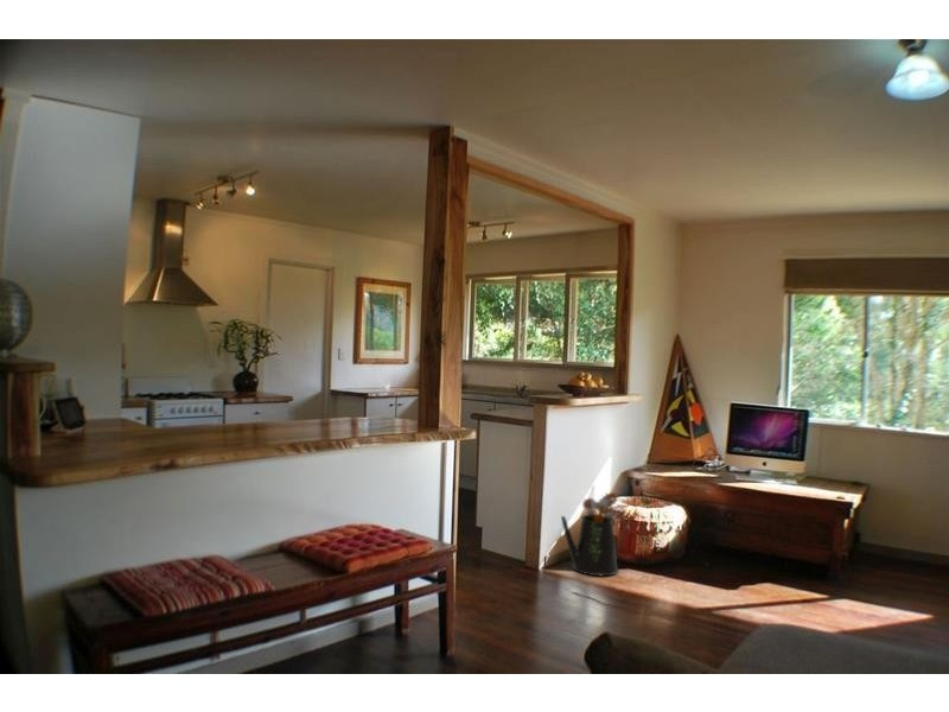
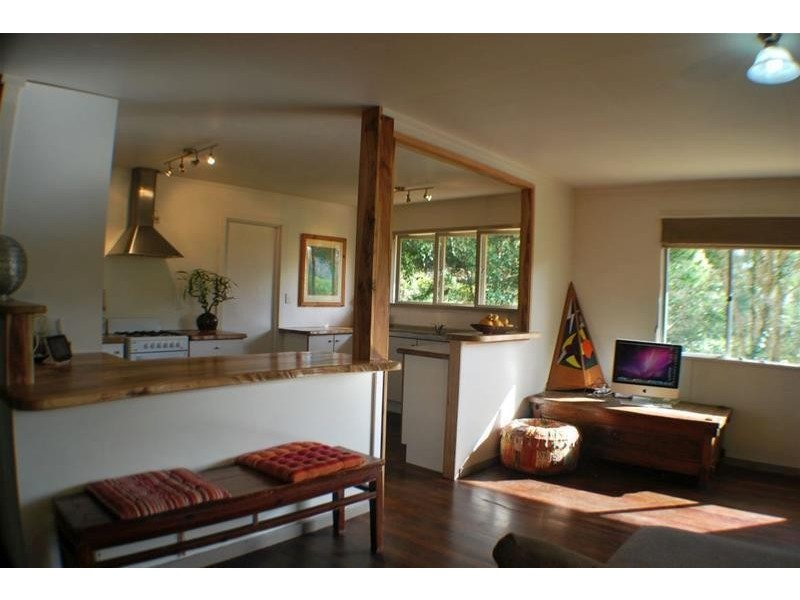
- watering can (594, 530)
